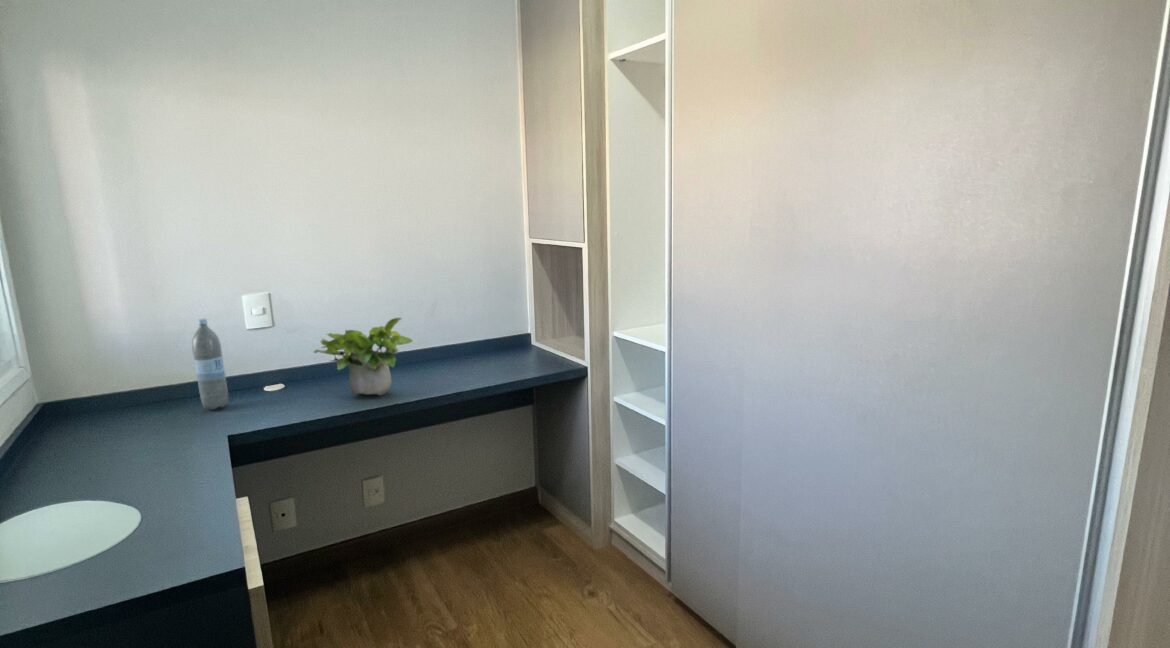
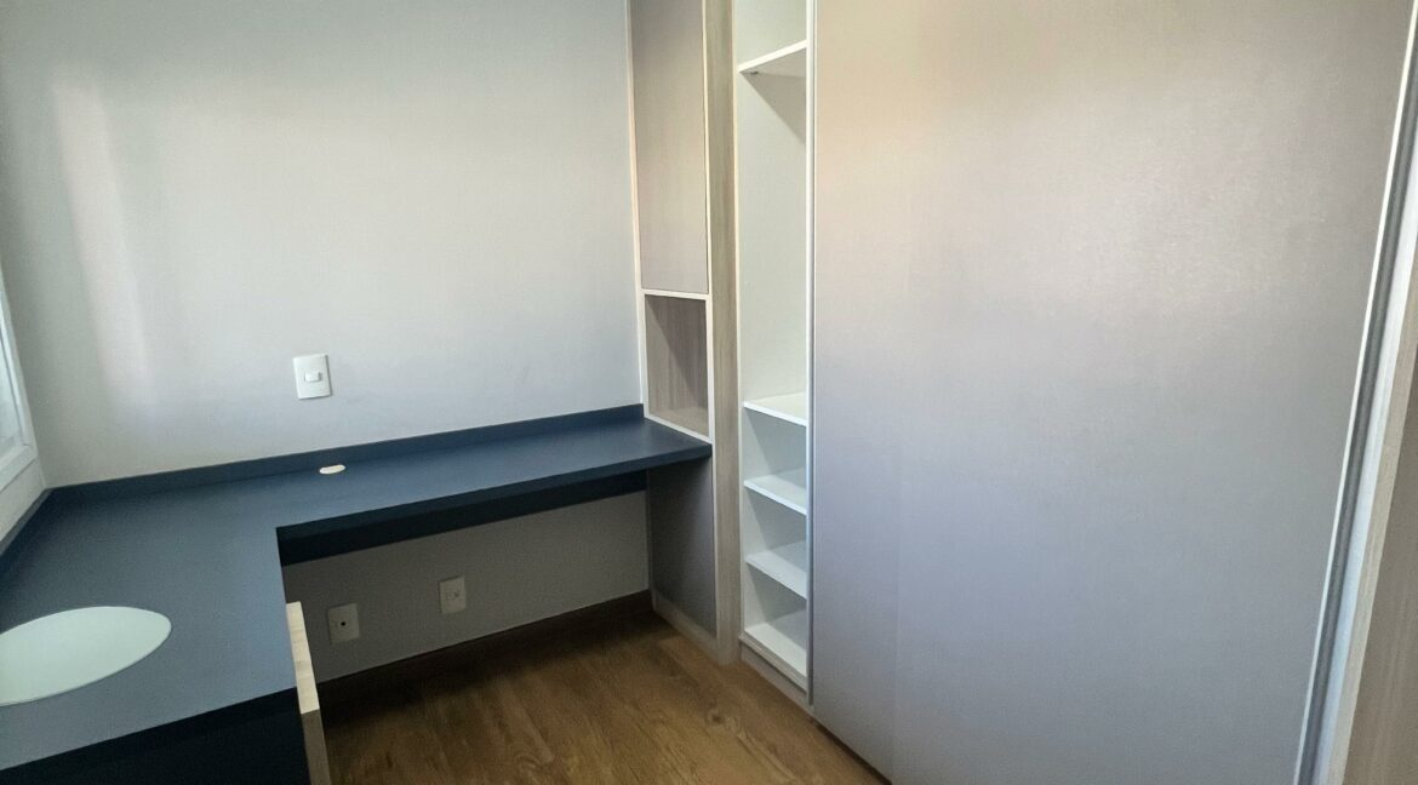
- water bottle (209, 364)
- potted plant (365, 359)
